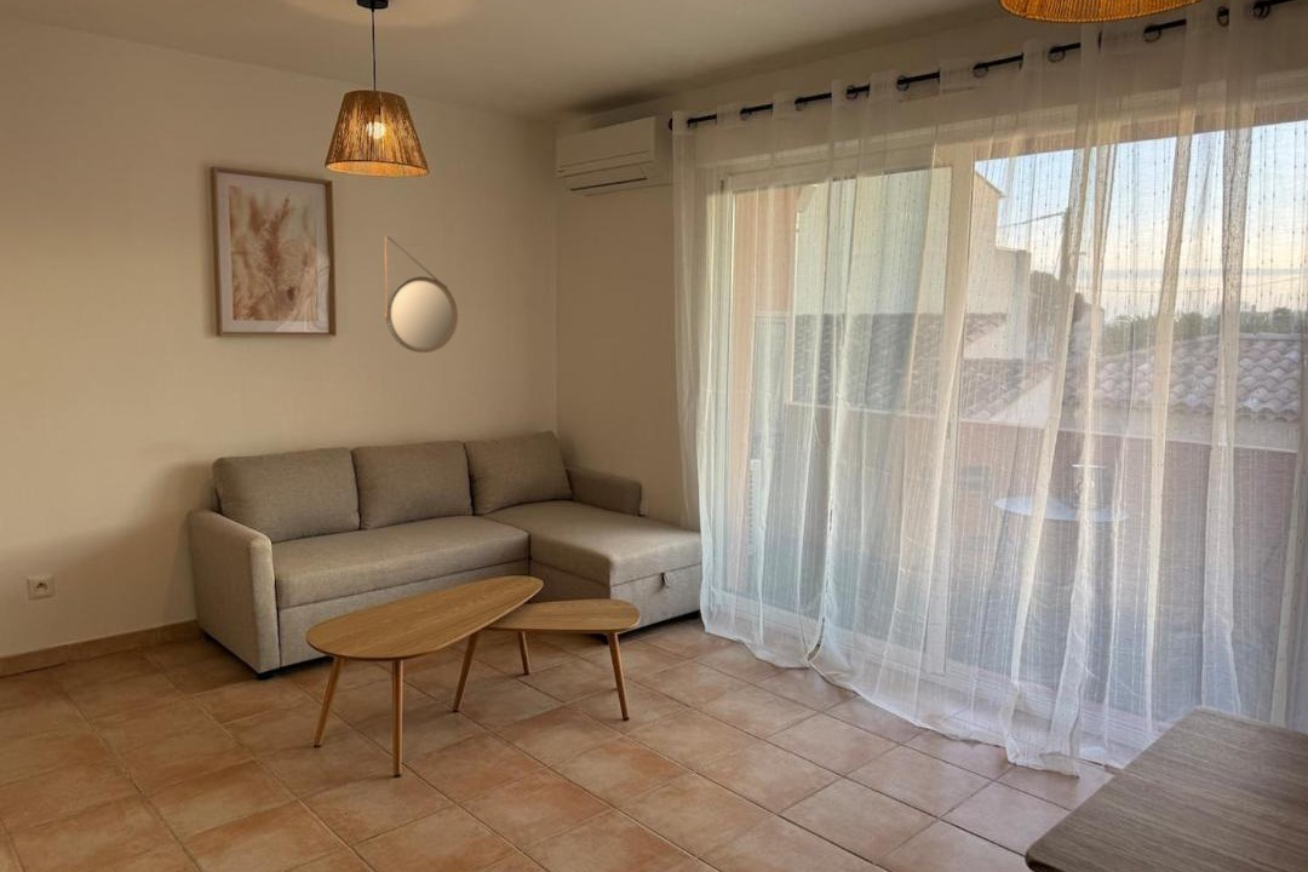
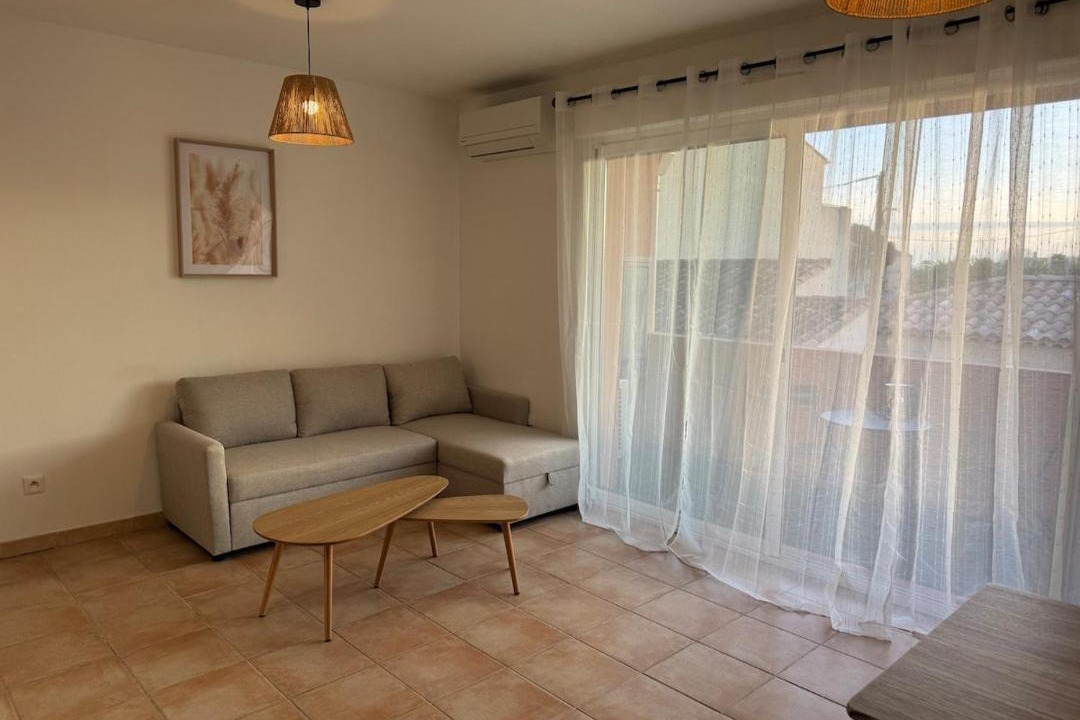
- home mirror (421, 296)
